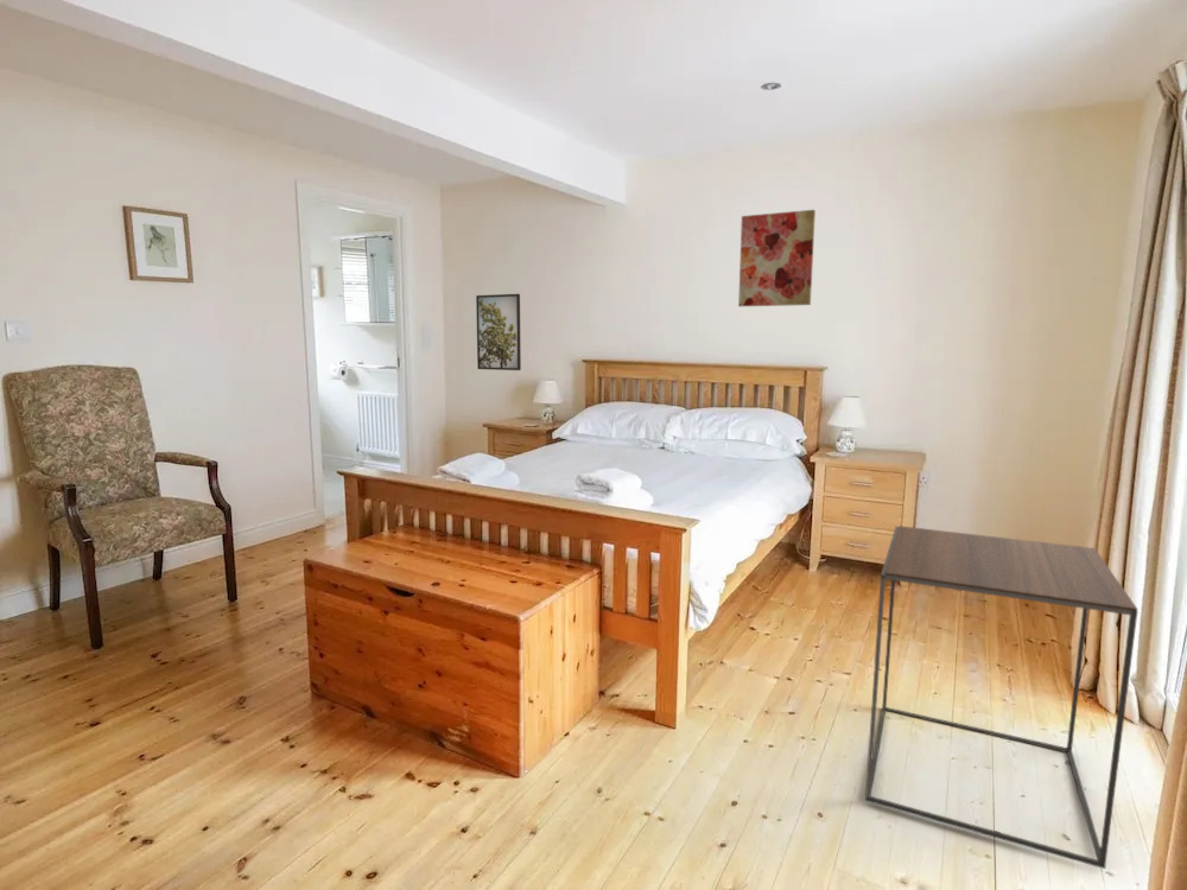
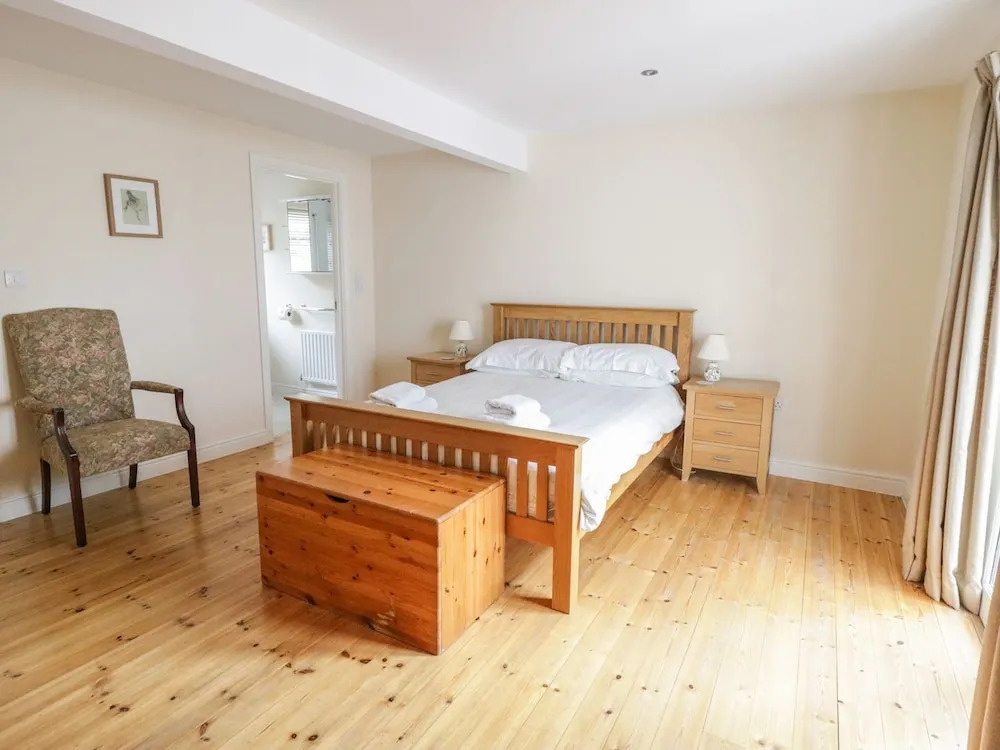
- wall art (775, 260)
- side table (967, 725)
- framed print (497, 332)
